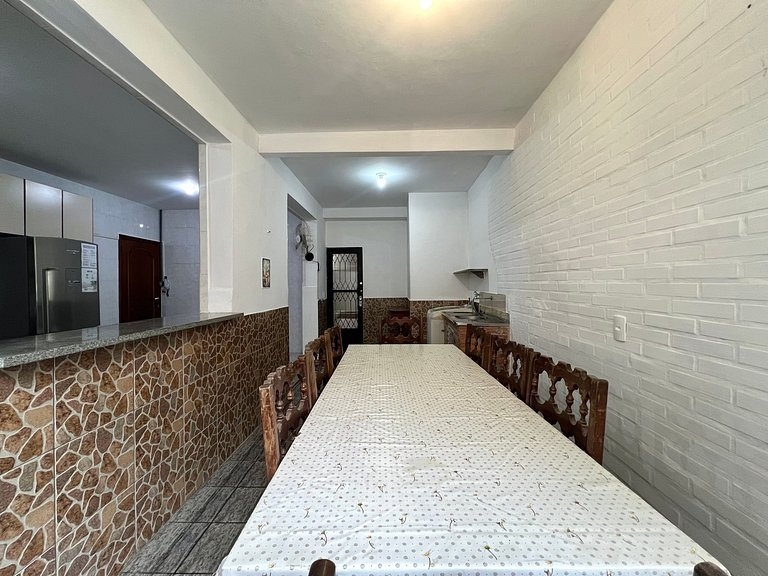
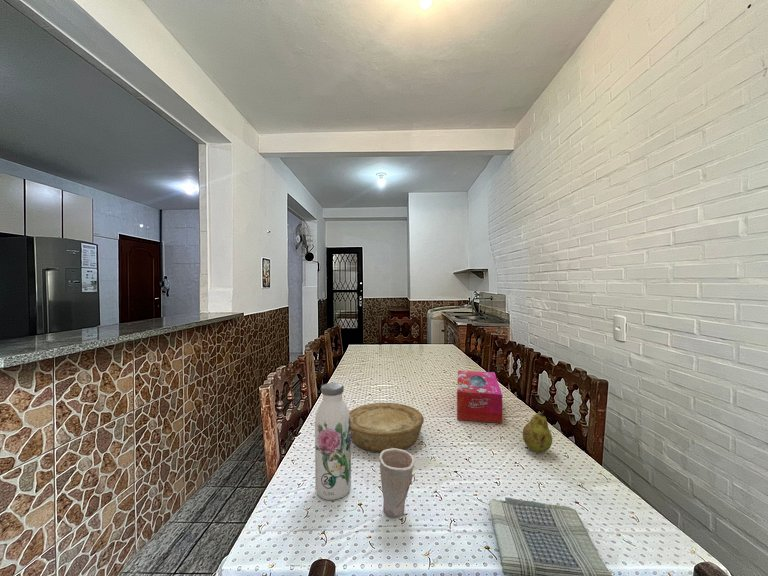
+ fruit (536, 429)
+ tissue box (477, 393)
+ cup (397, 484)
+ bowl (384, 426)
+ water bottle (333, 437)
+ dish towel (542, 533)
